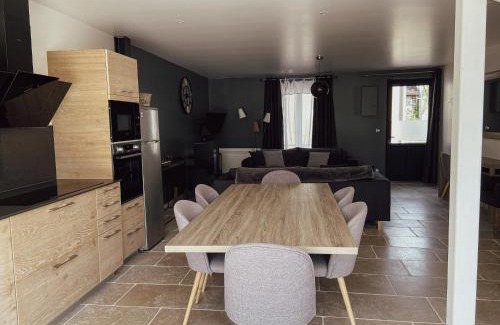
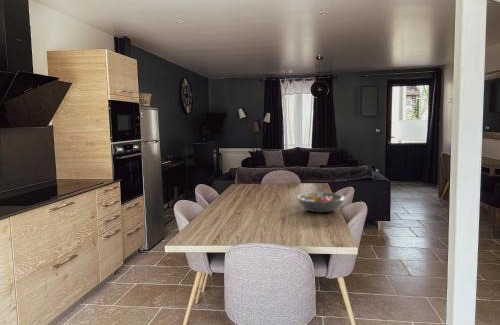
+ fruit bowl (320, 201)
